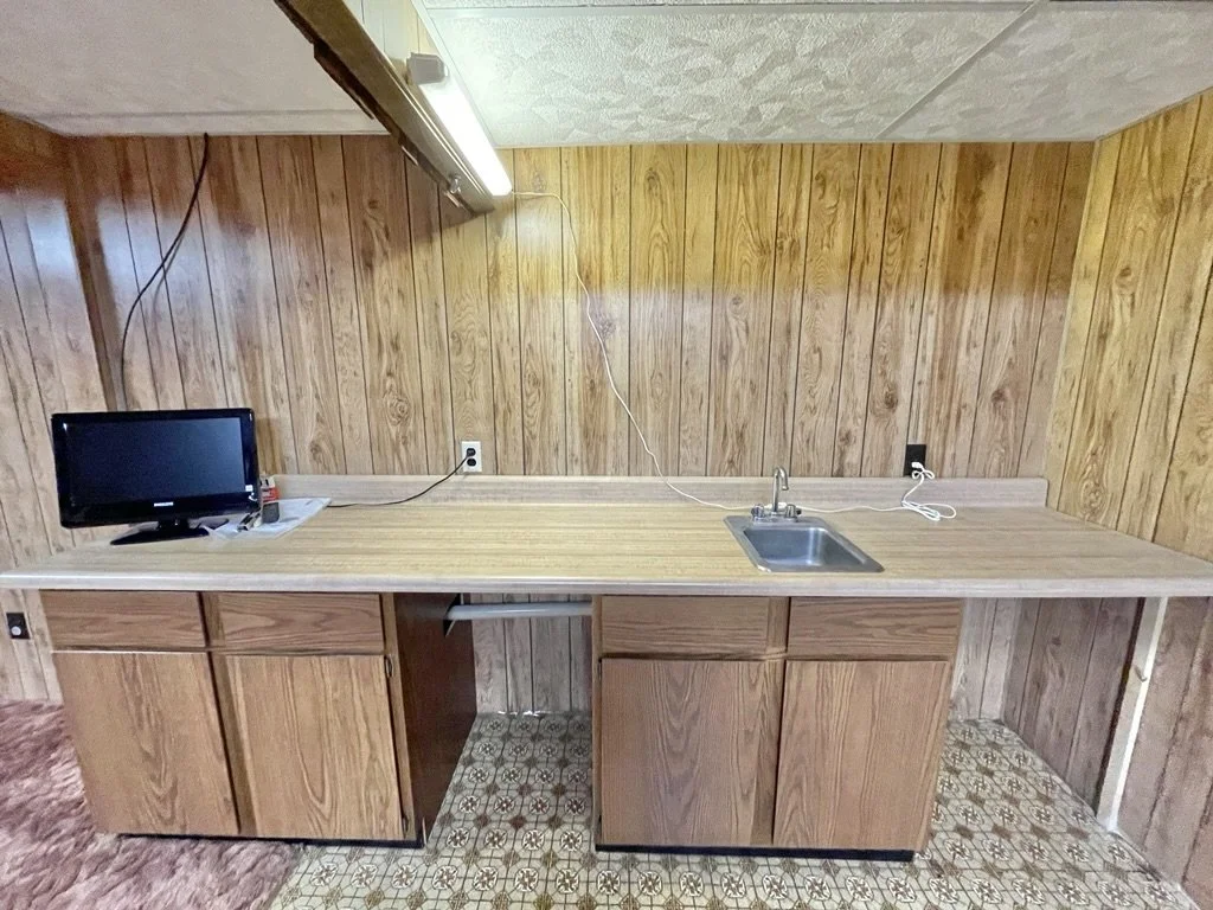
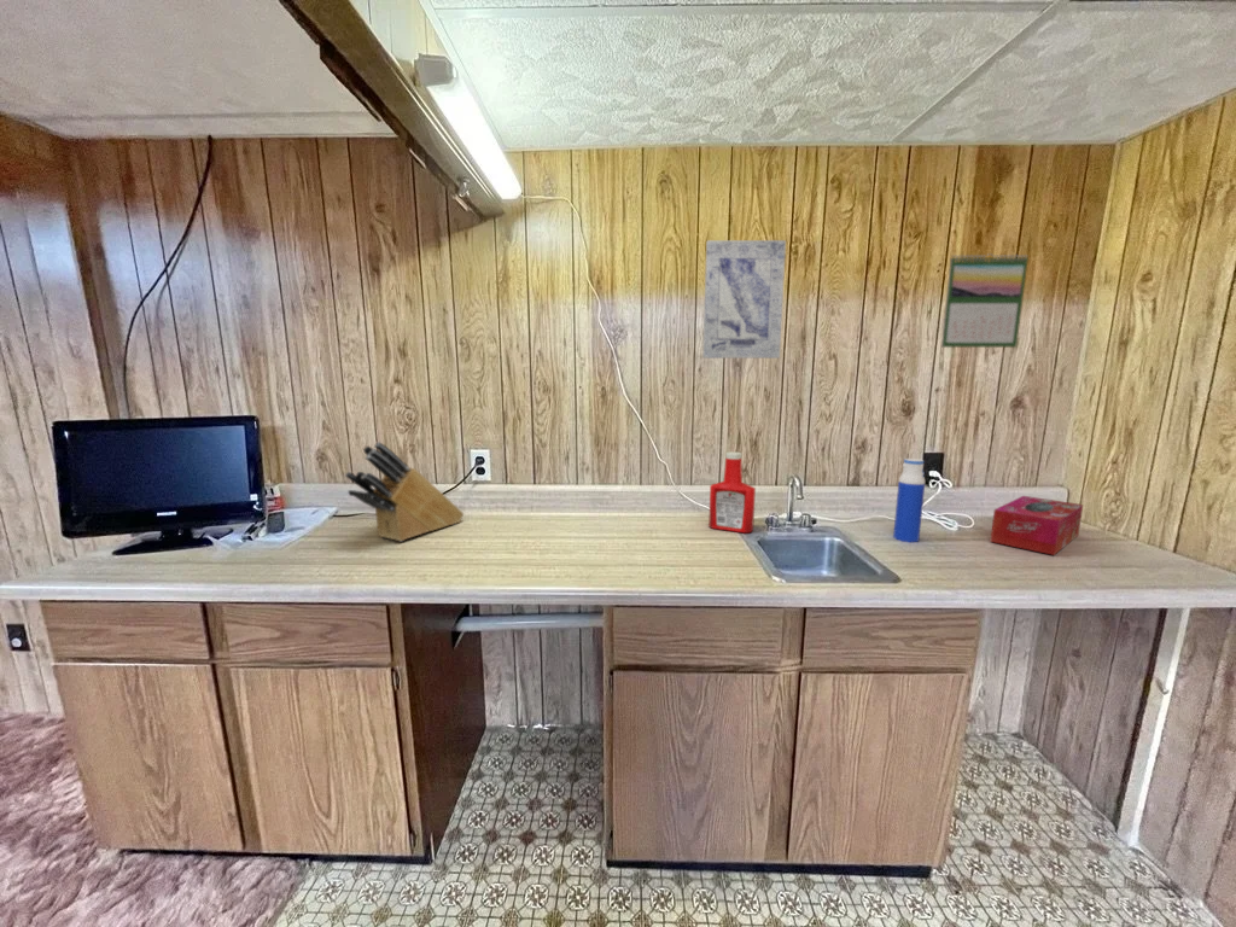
+ soap bottle (731, 490)
+ tissue box (1037, 523)
+ water bottle (909, 500)
+ calendar (984, 301)
+ wall art (742, 301)
+ knife block (407, 485)
